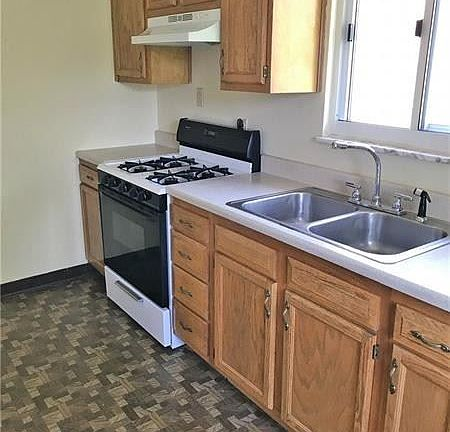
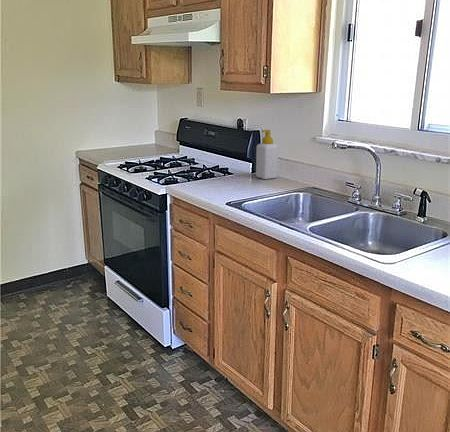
+ soap bottle (267, 154)
